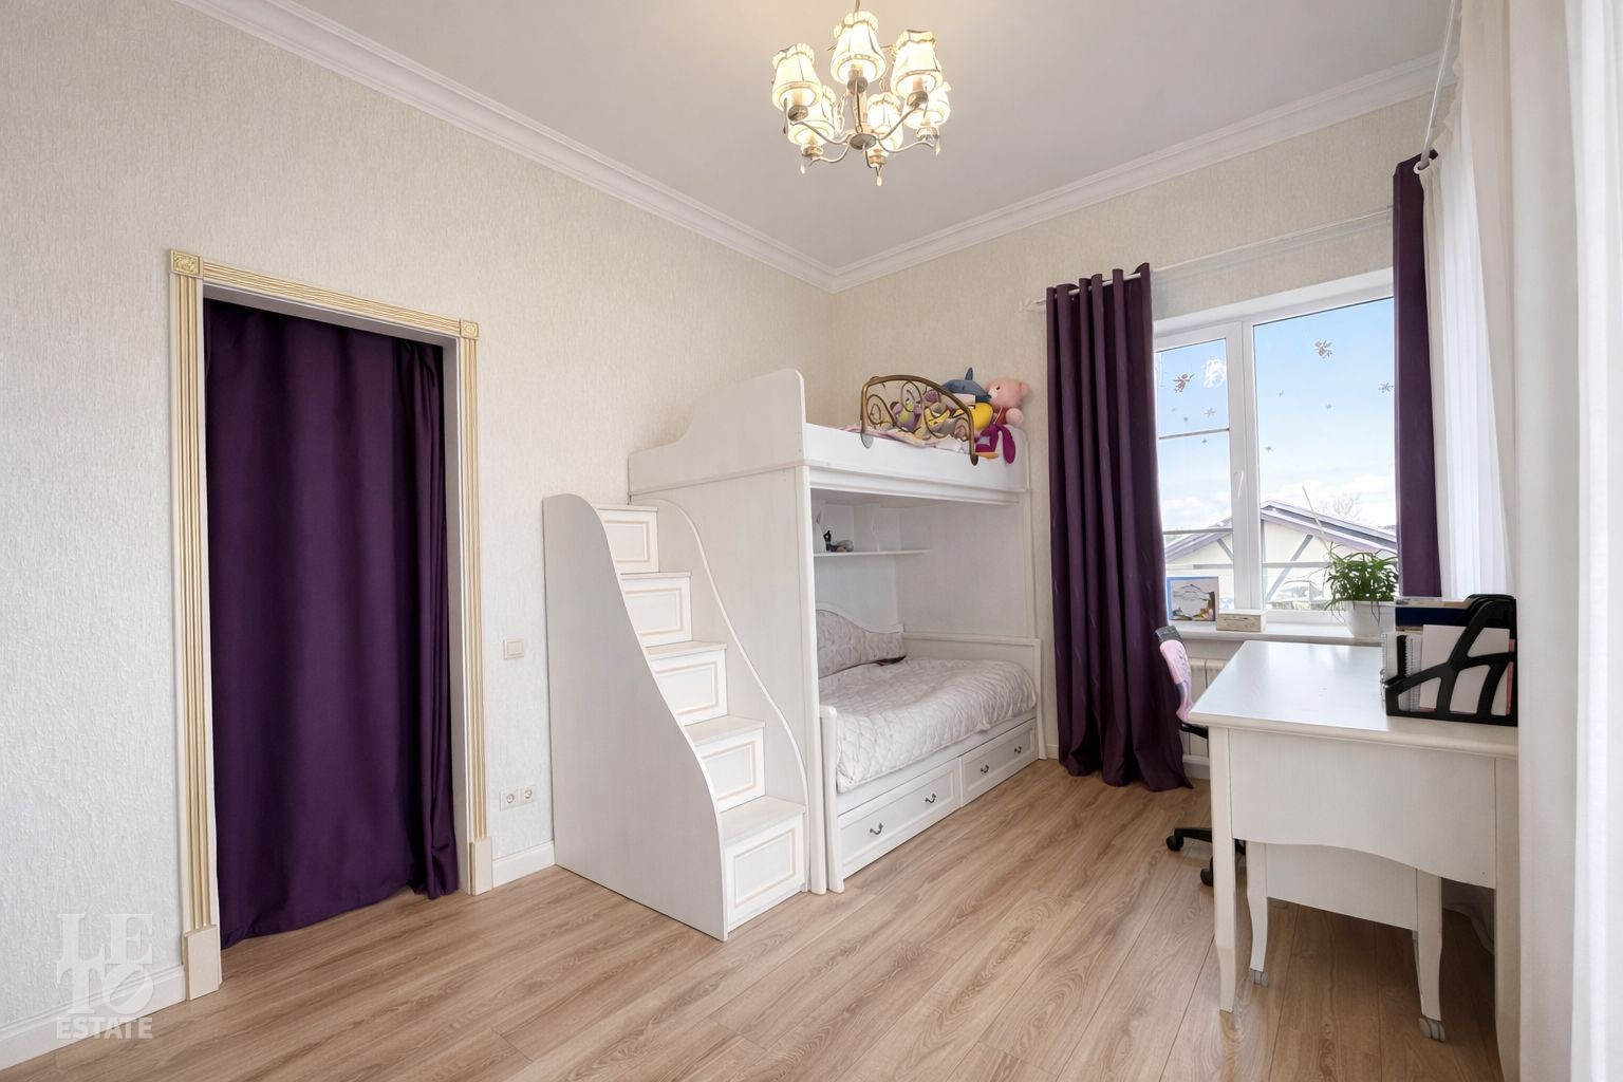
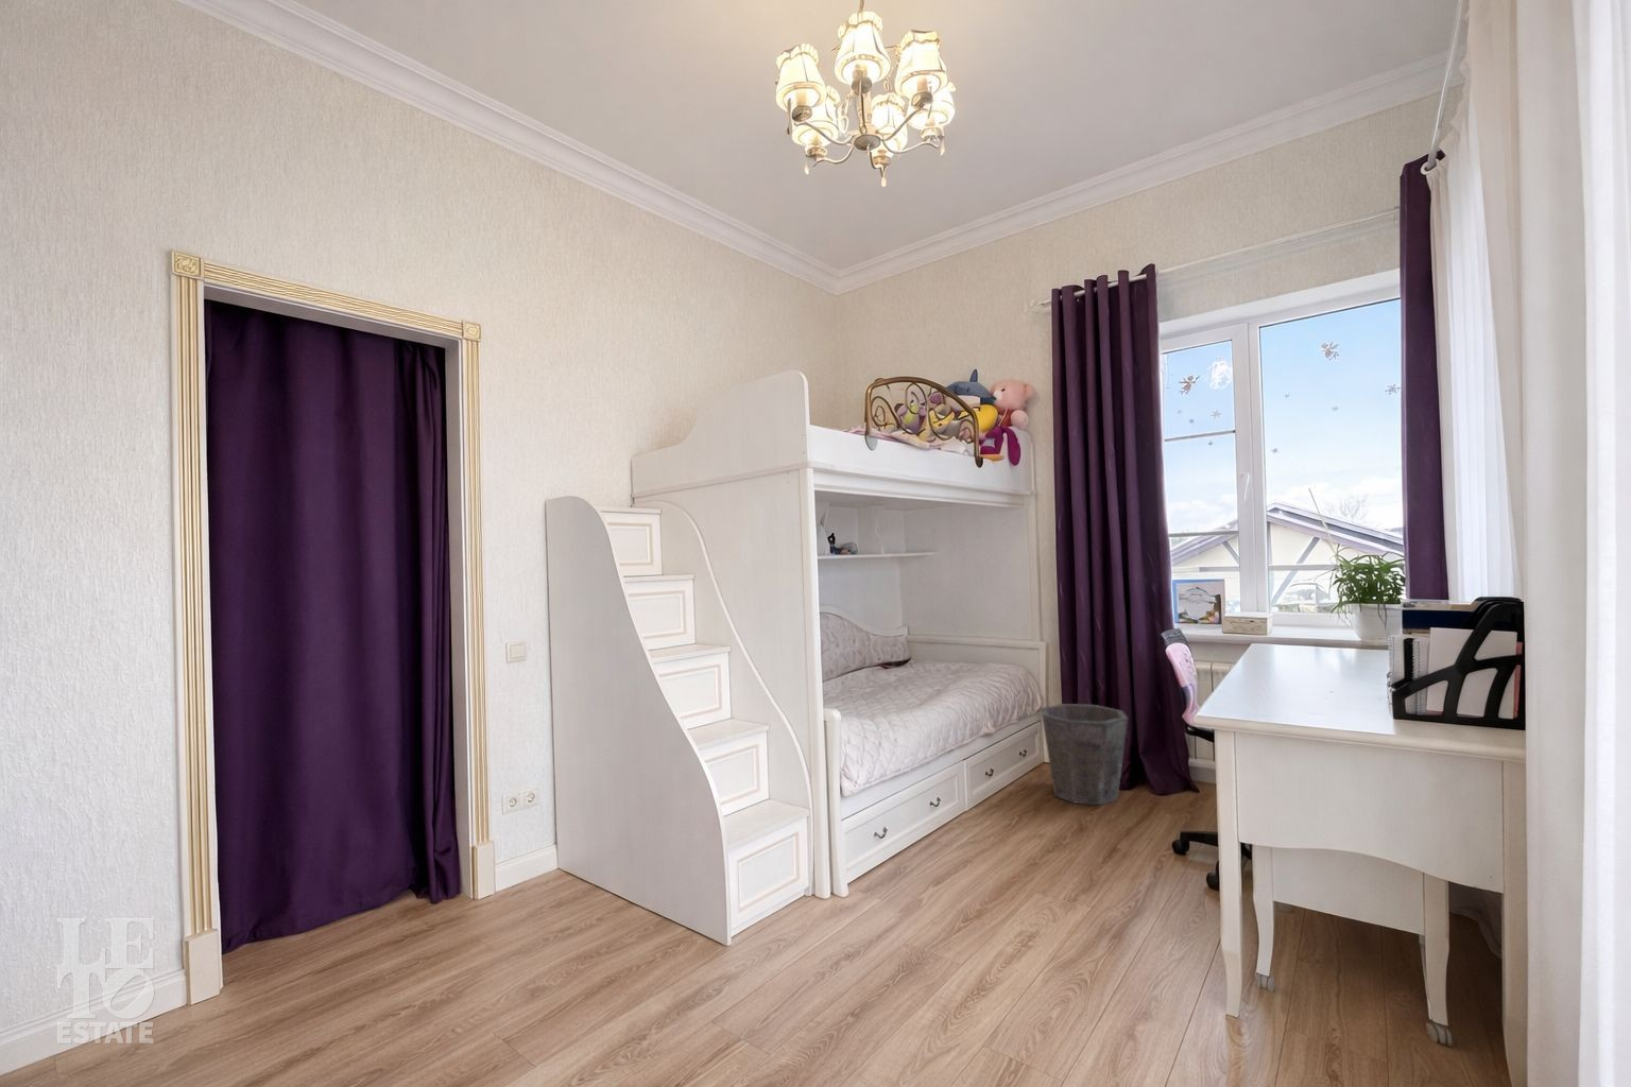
+ waste bin (1082, 752)
